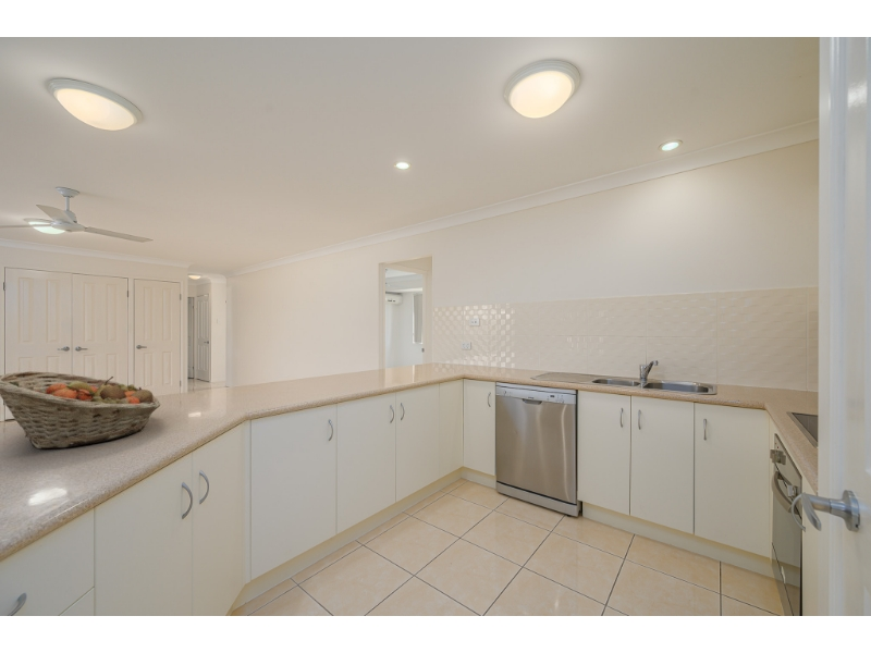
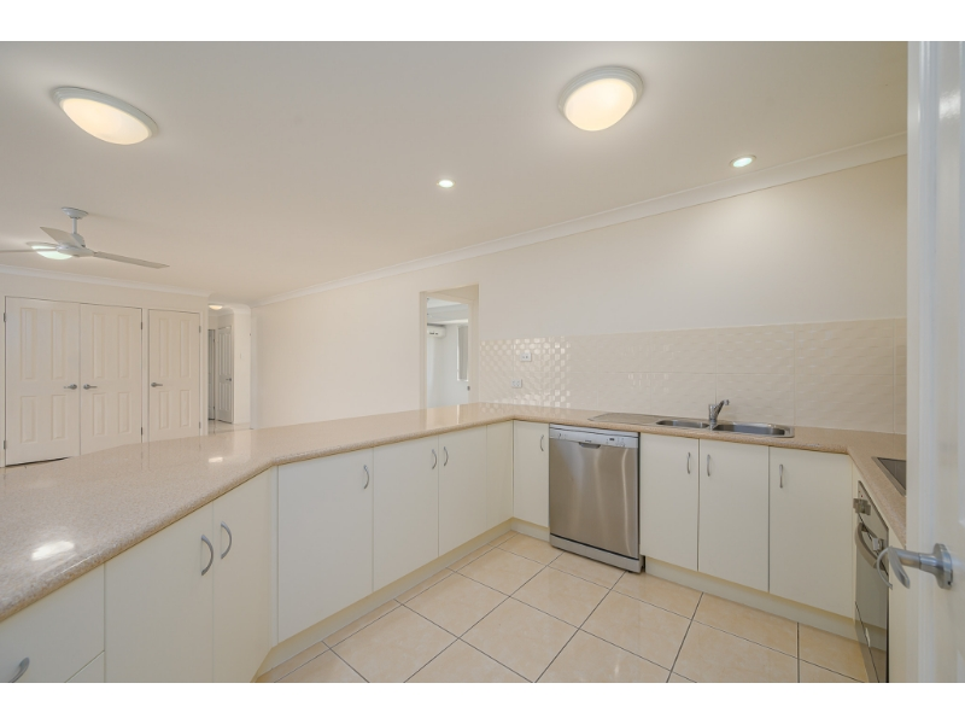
- fruit basket (85, 402)
